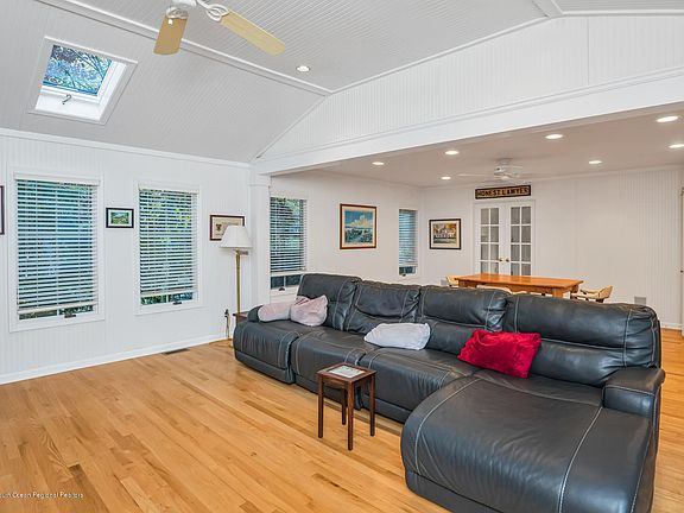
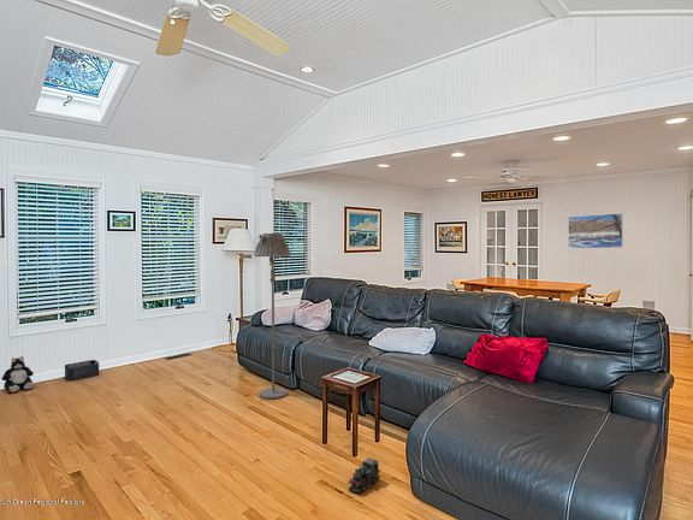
+ storage bin (82, 370)
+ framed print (594, 231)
+ toy train (366, 473)
+ plush toy (18, 373)
+ floor lamp (272, 313)
